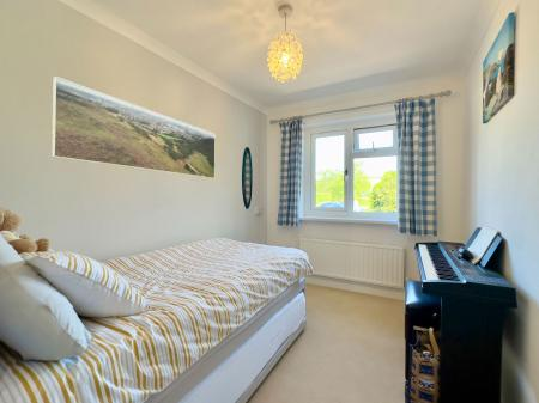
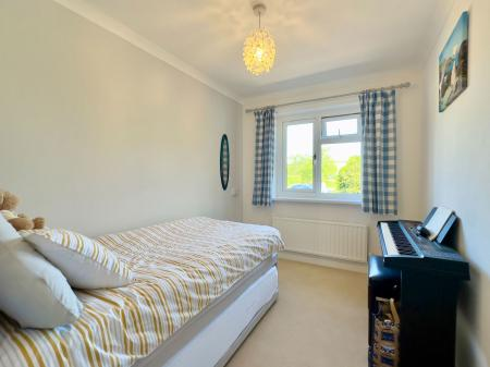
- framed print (157, 141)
